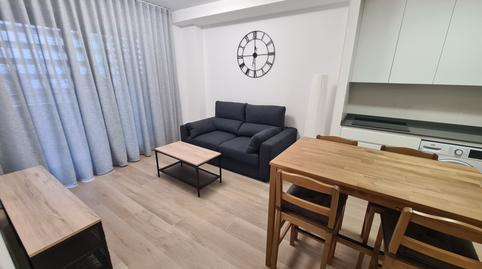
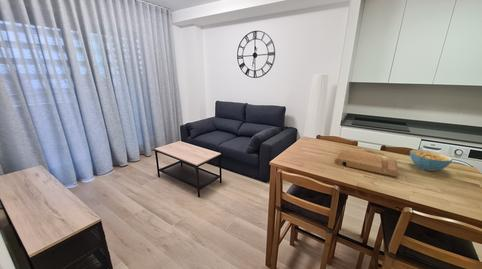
+ cereal bowl (428, 161)
+ cutting board (365, 161)
